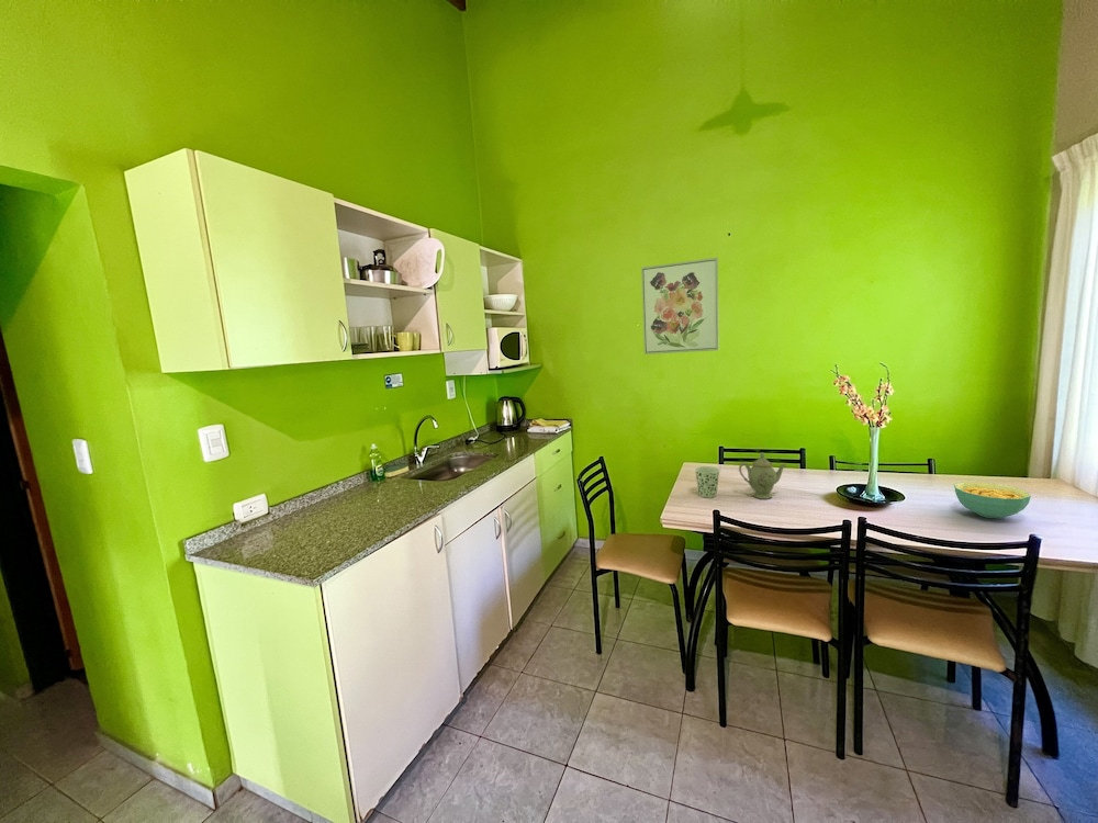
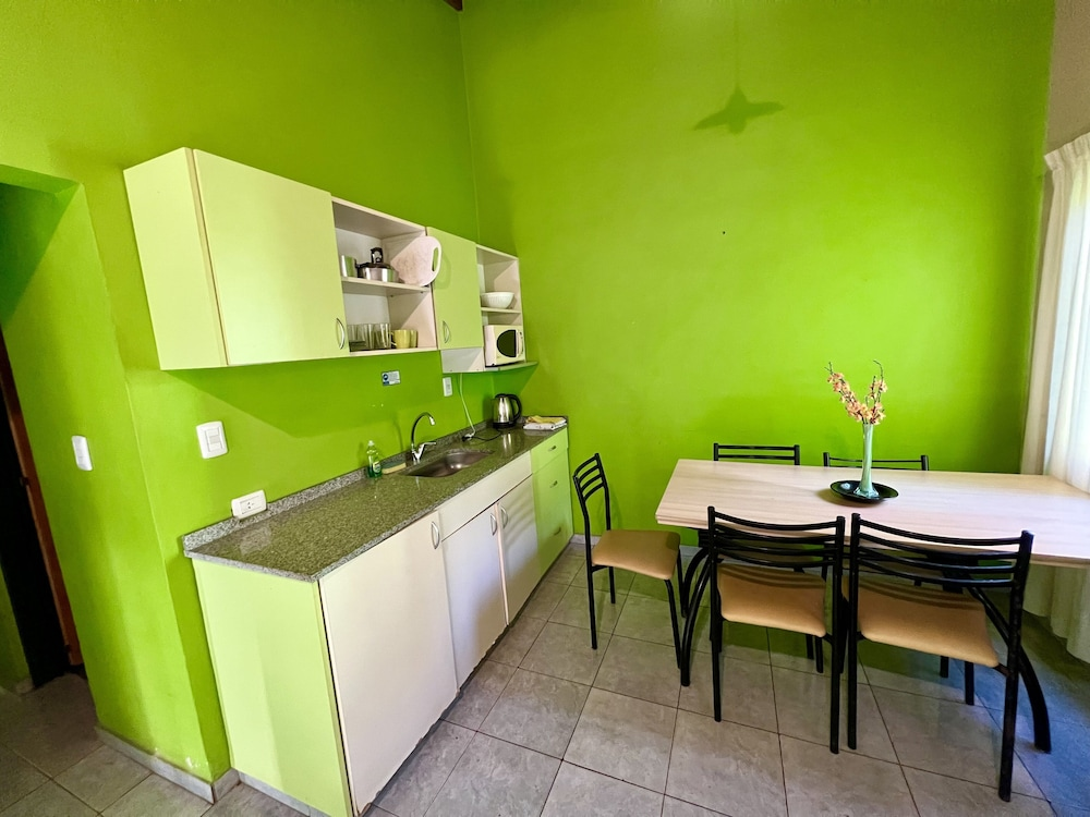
- cup (707, 482)
- wall art (680, 307)
- cereal bowl (989, 503)
- chinaware (762, 474)
